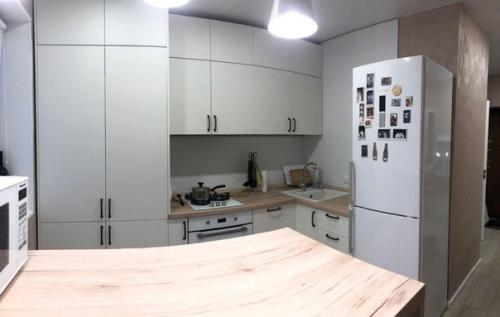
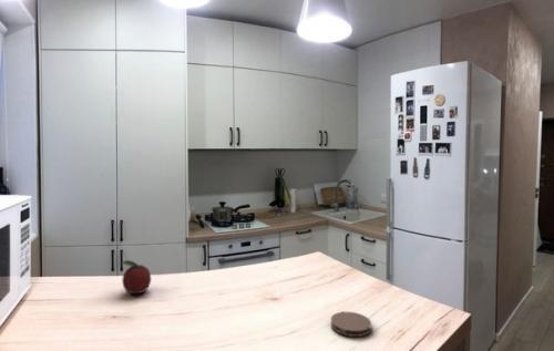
+ coaster (350, 323)
+ fruit (135, 276)
